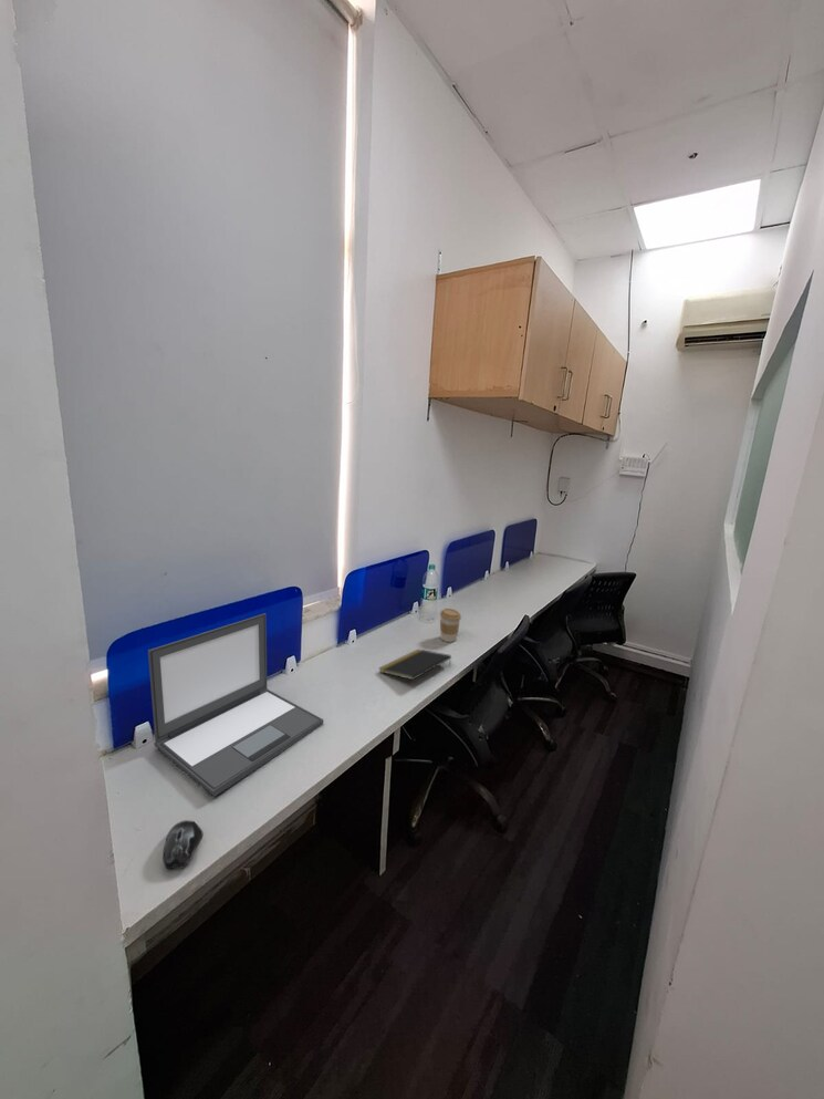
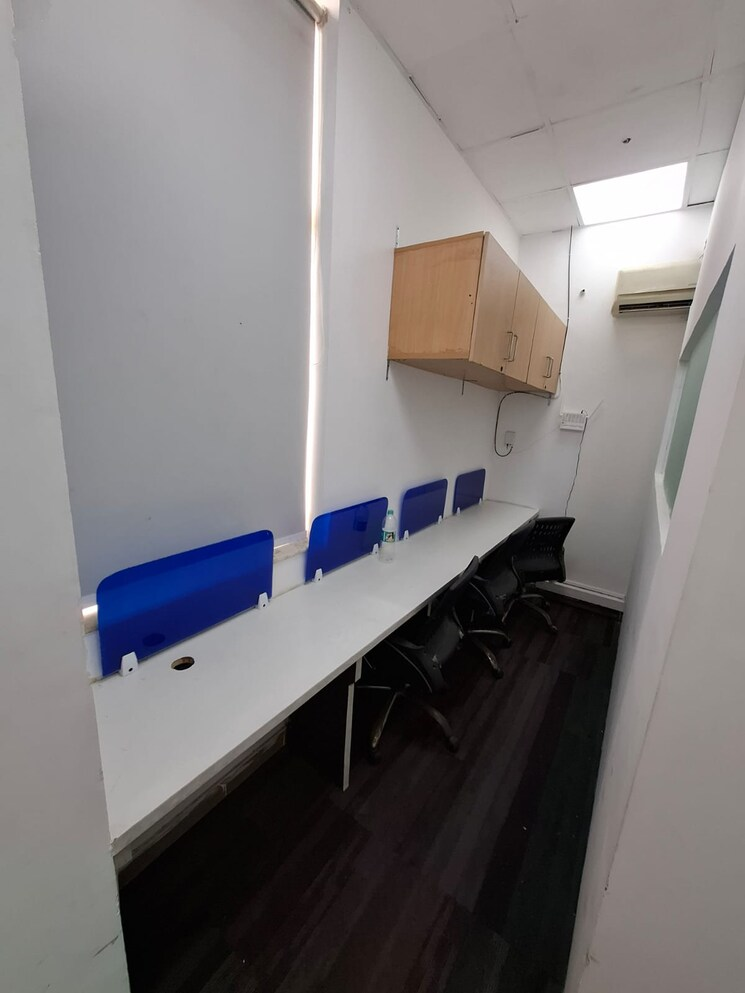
- coffee cup (449, 624)
- notepad (415, 663)
- laptop (242, 690)
- computer mouse (180, 839)
